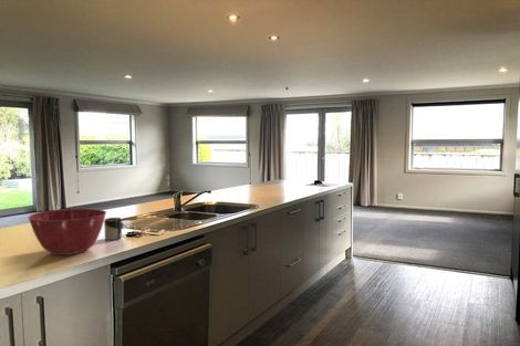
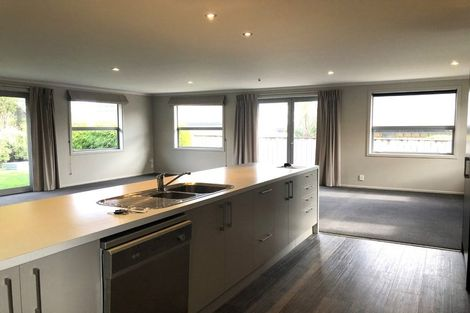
- cup (115, 228)
- mixing bowl (69, 232)
